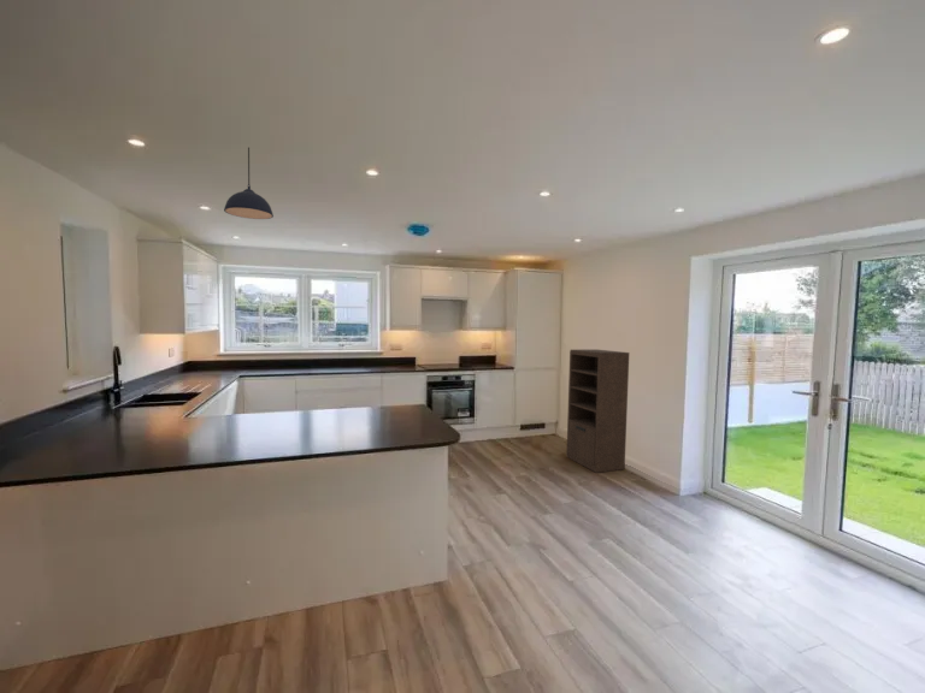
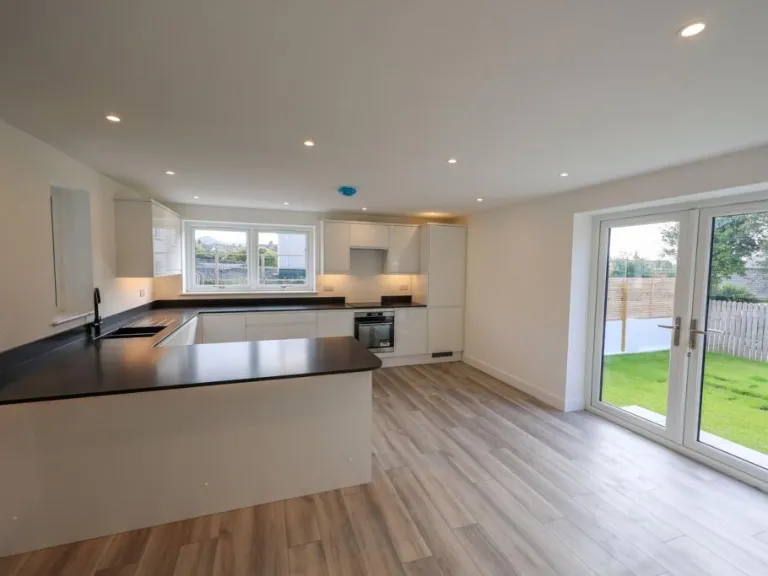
- pendant light (248, 180)
- shelving unit (595, 407)
